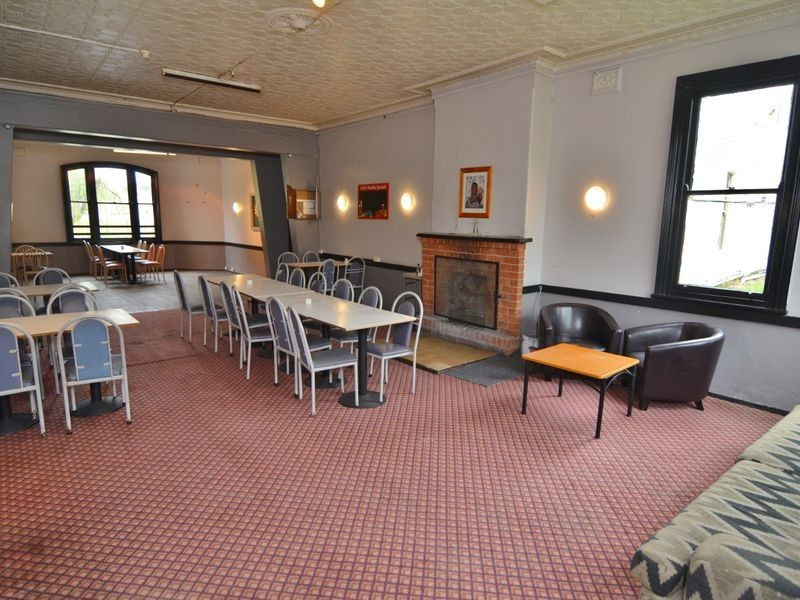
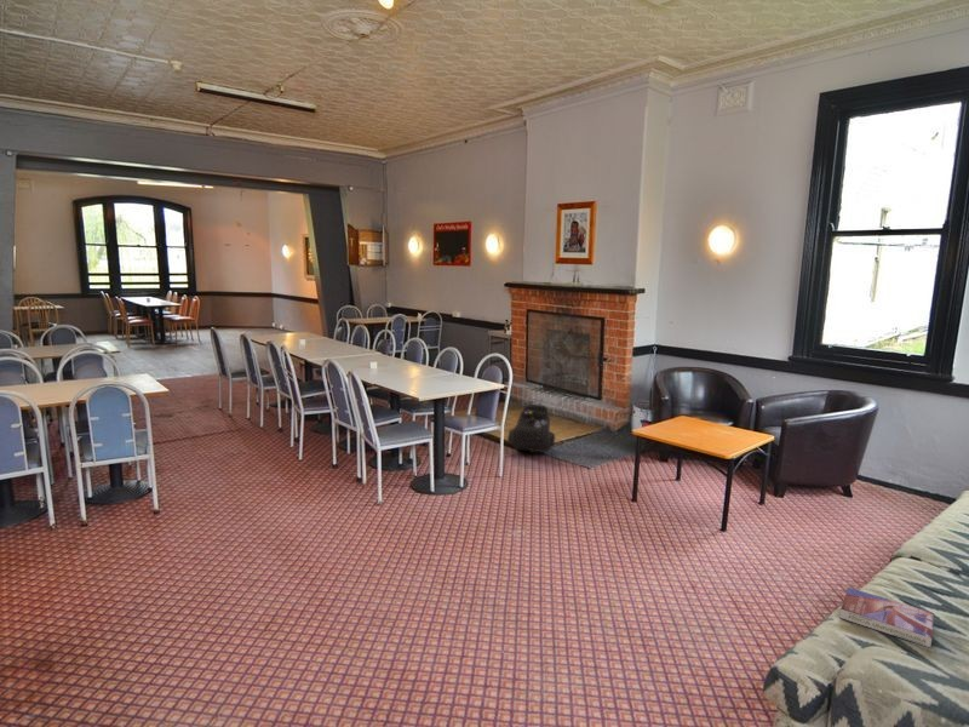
+ backpack (533, 427)
+ textbook (885, 616)
